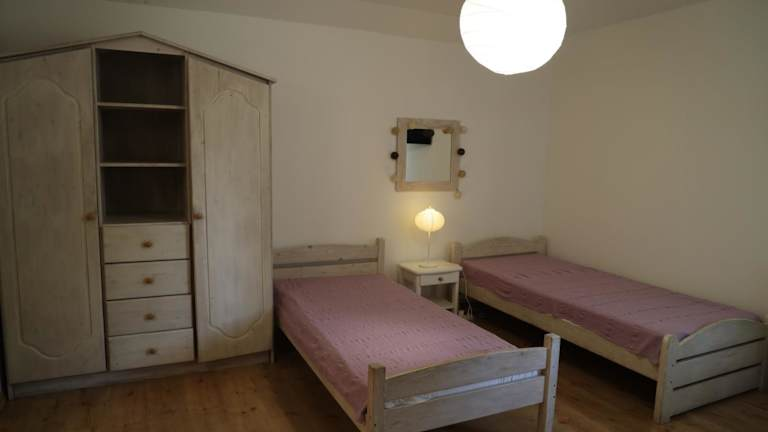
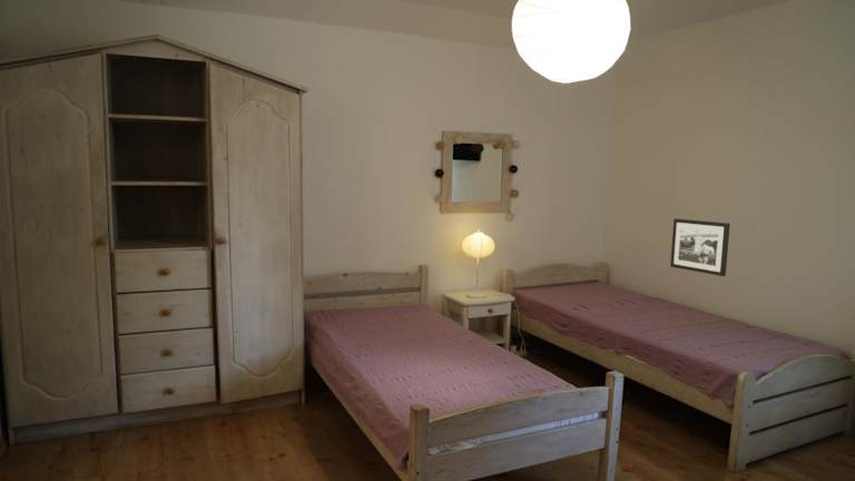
+ picture frame (698, 246)
